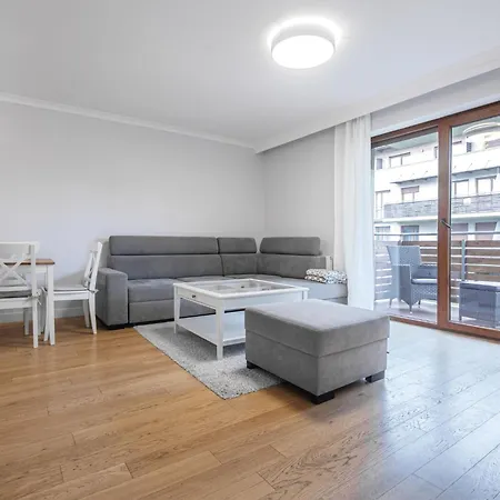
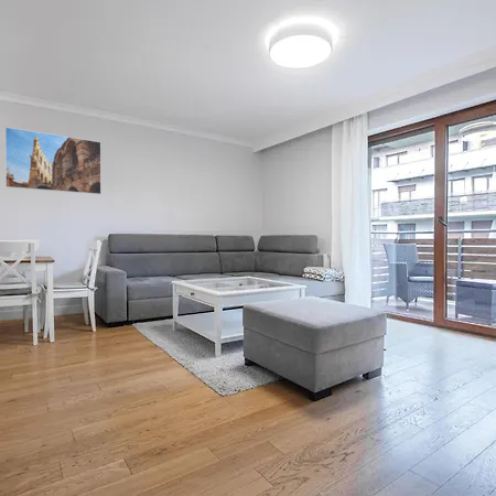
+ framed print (56, 163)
